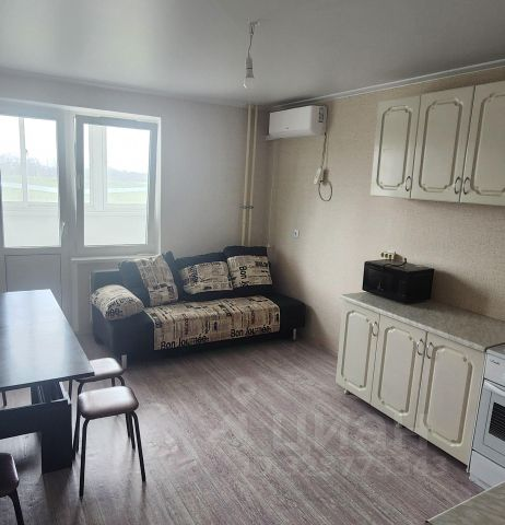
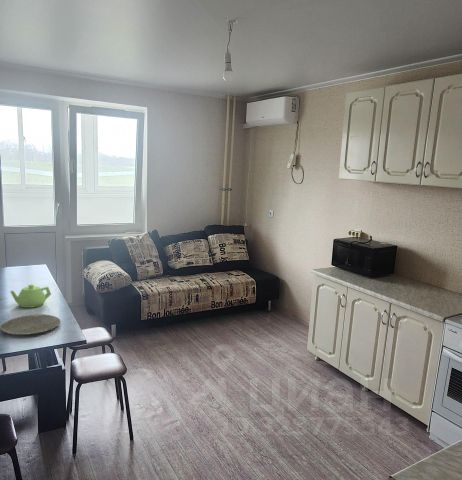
+ plate (31, 325)
+ teapot (31, 294)
